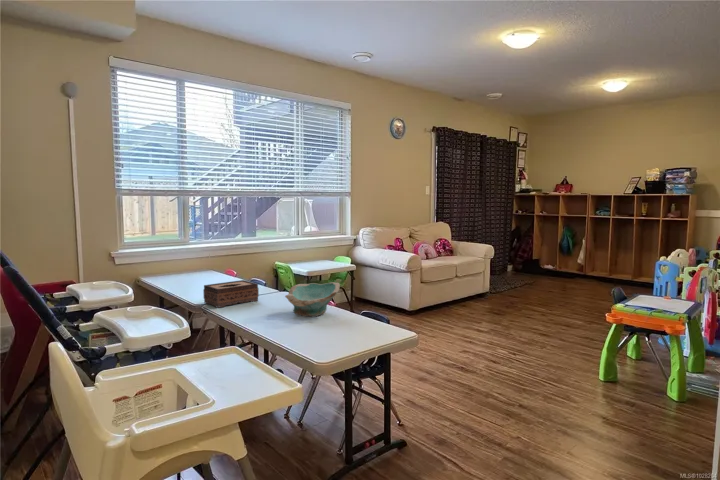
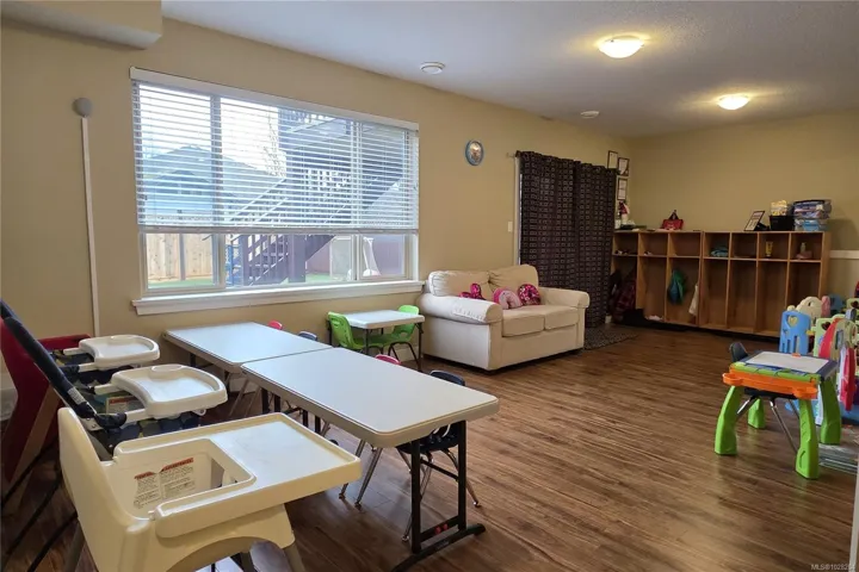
- tissue box (231, 293)
- bowl (312, 298)
